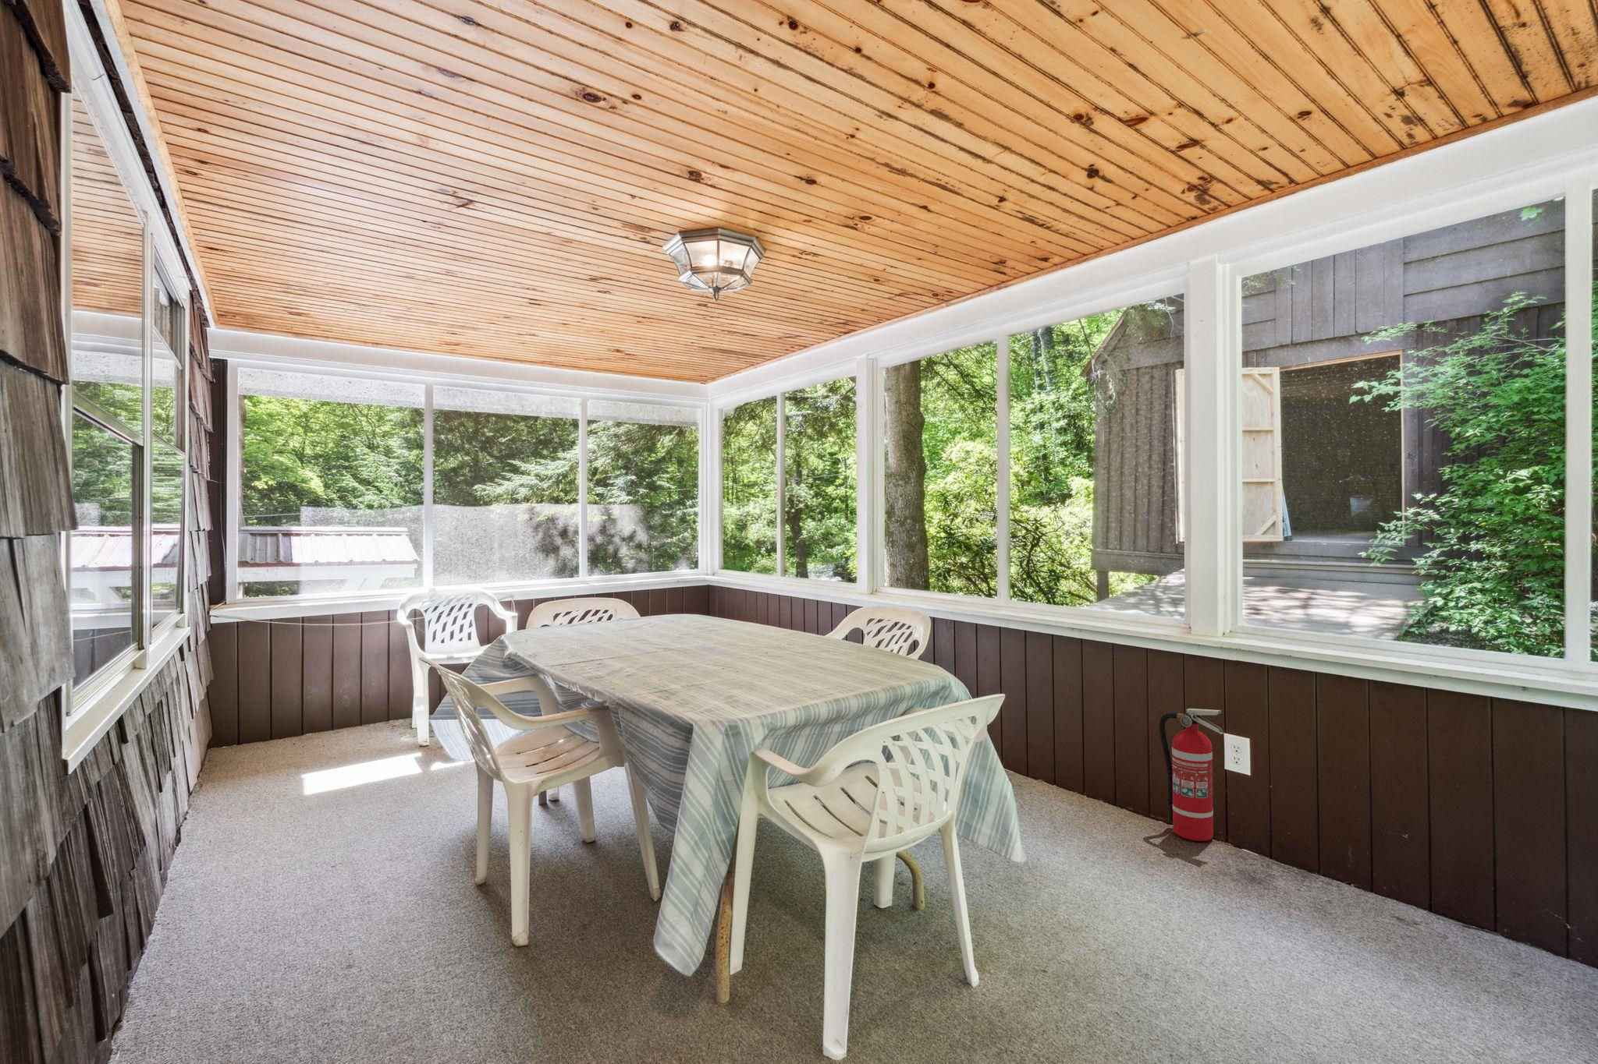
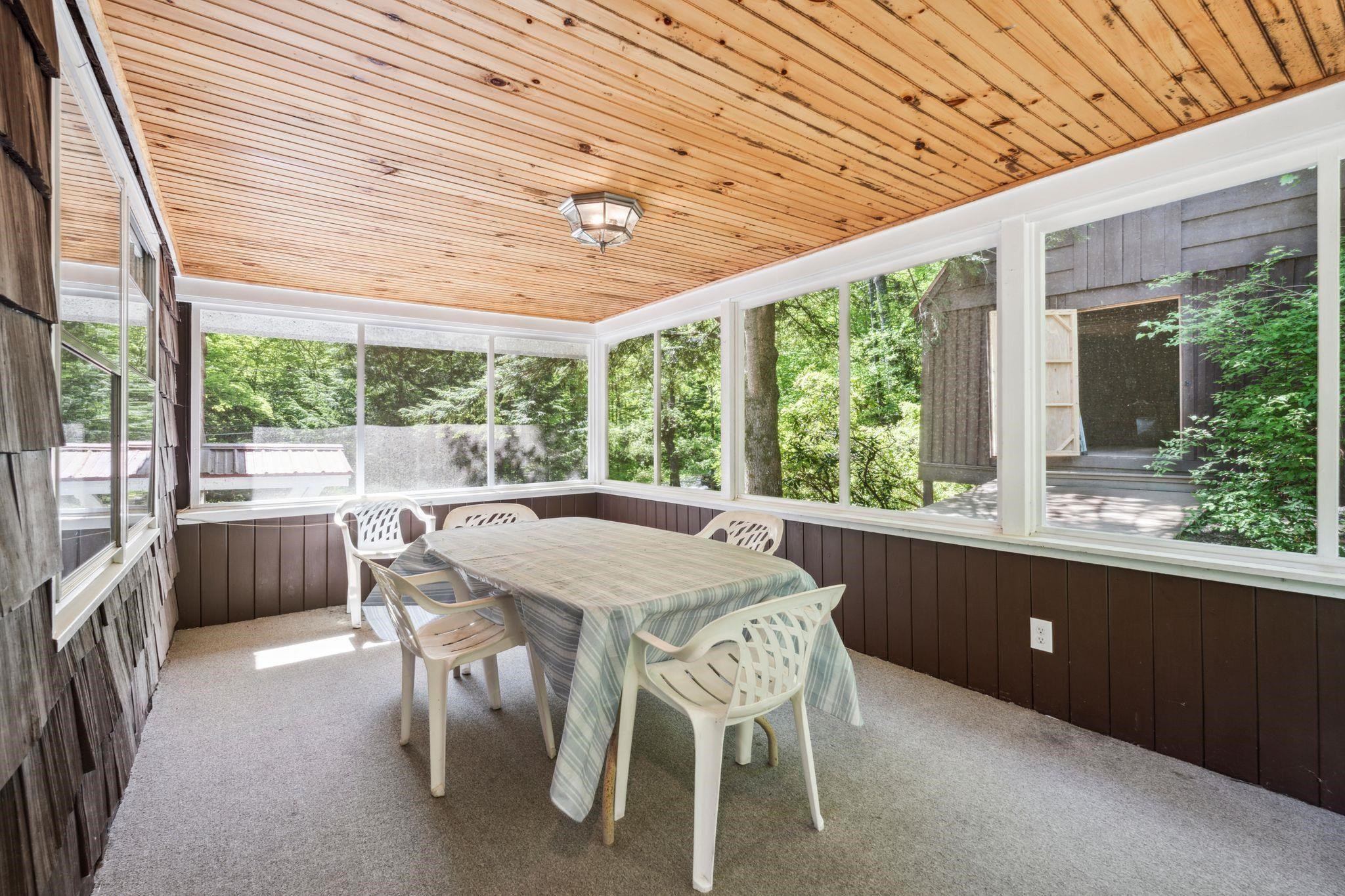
- fire extinguisher (1190, 770)
